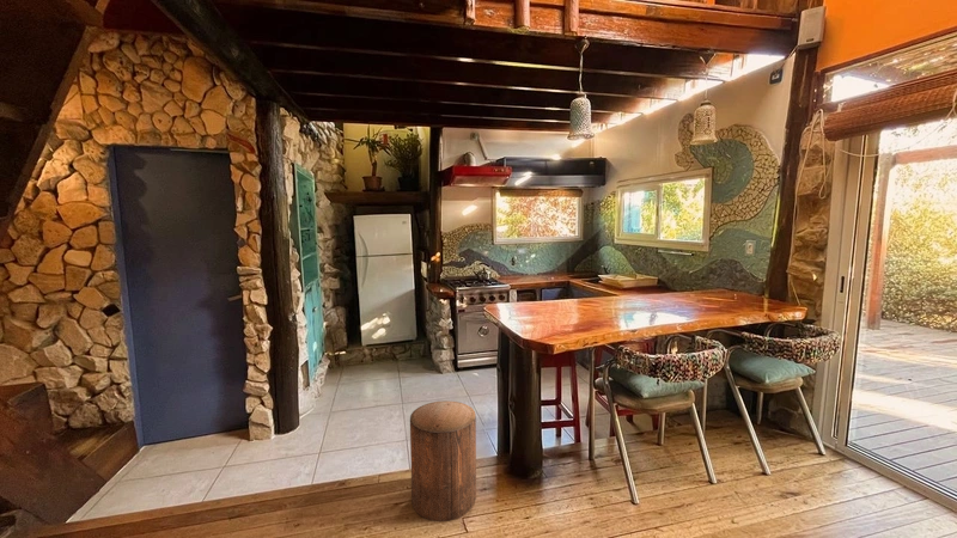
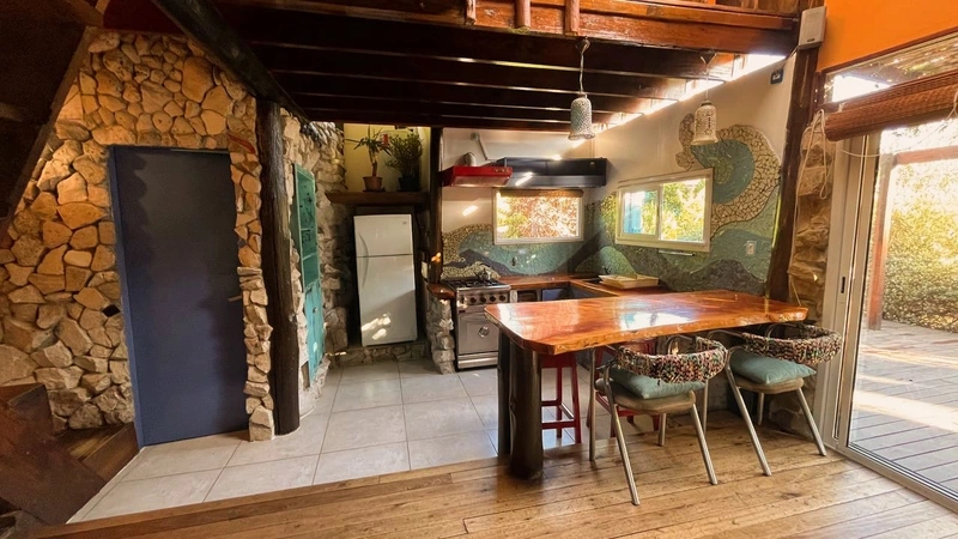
- stool (443, 456)
